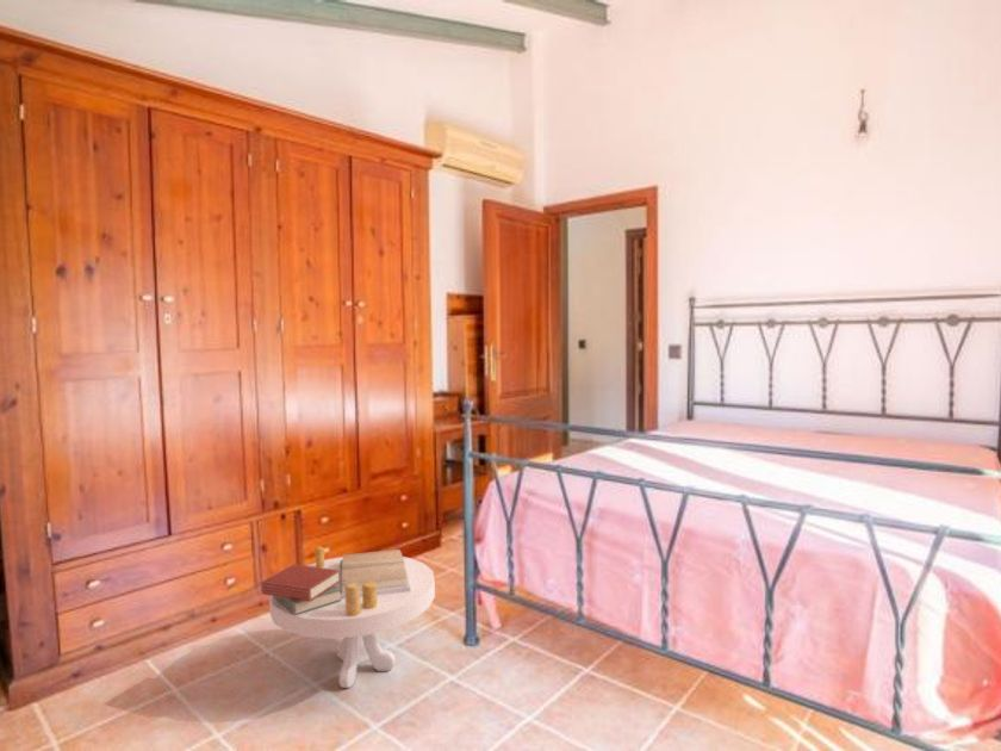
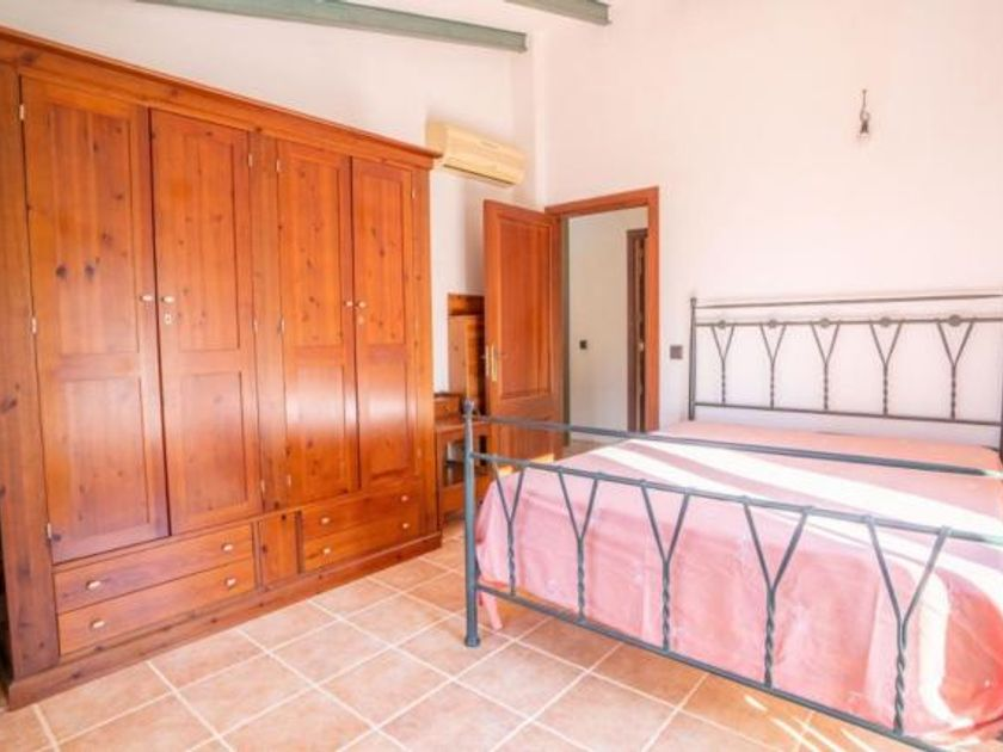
- side table (354, 613)
